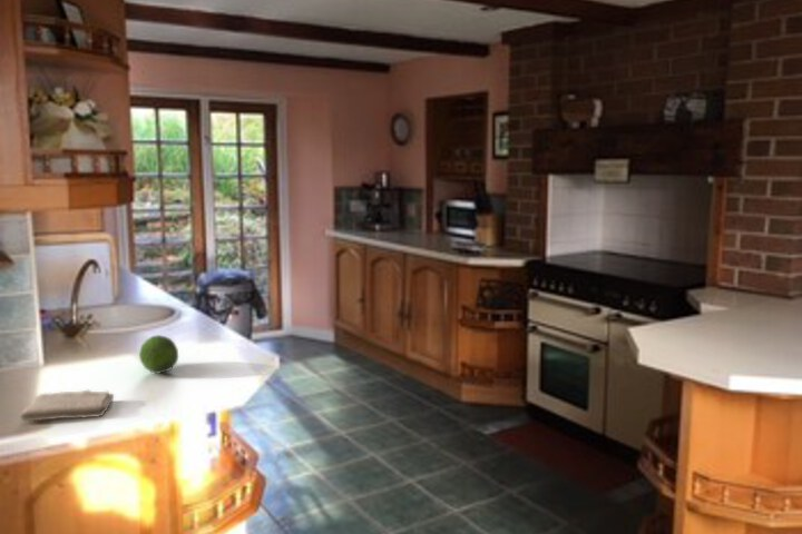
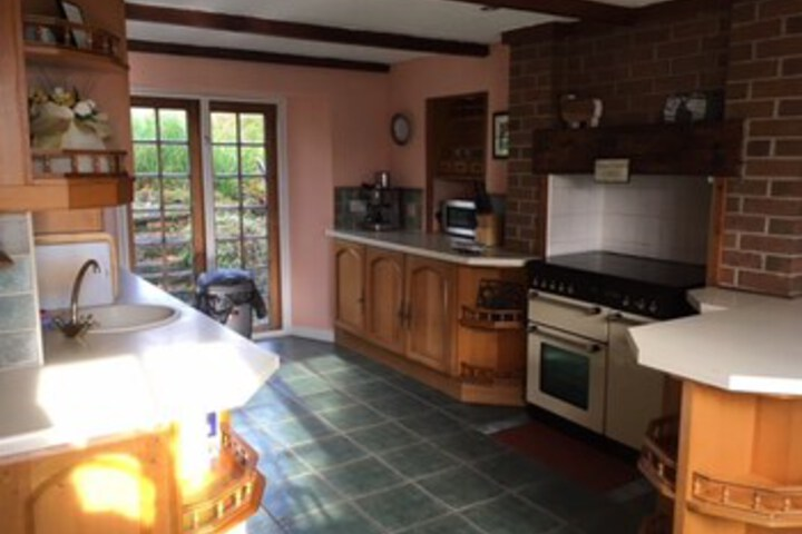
- washcloth (68, 404)
- fruit (158, 353)
